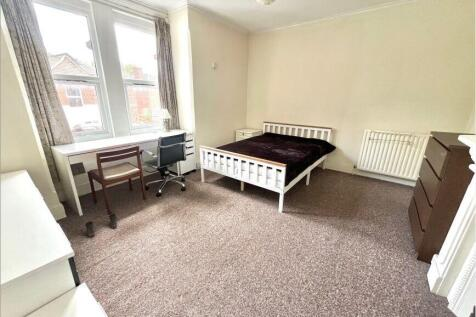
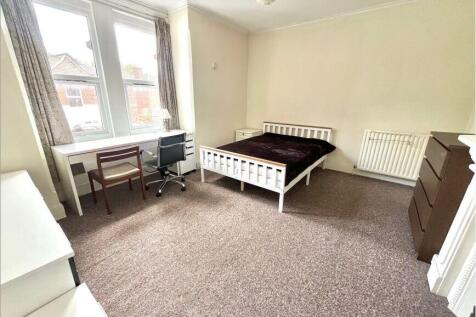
- boots (109, 223)
